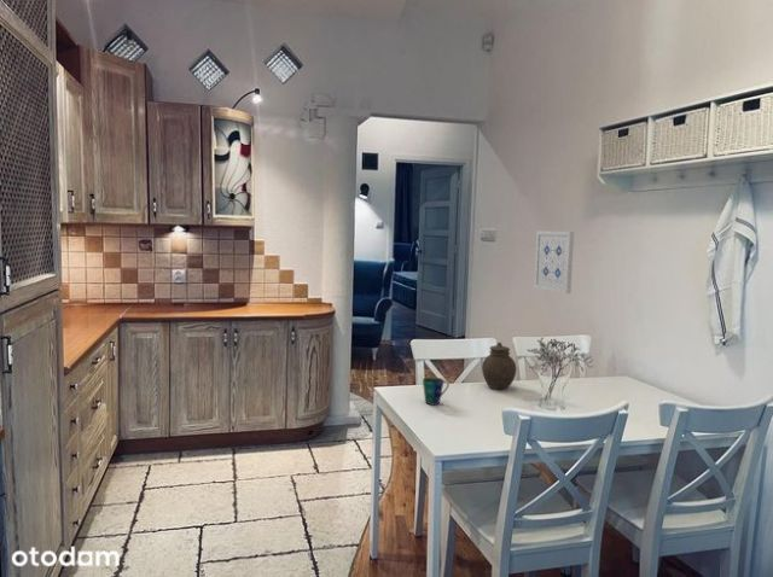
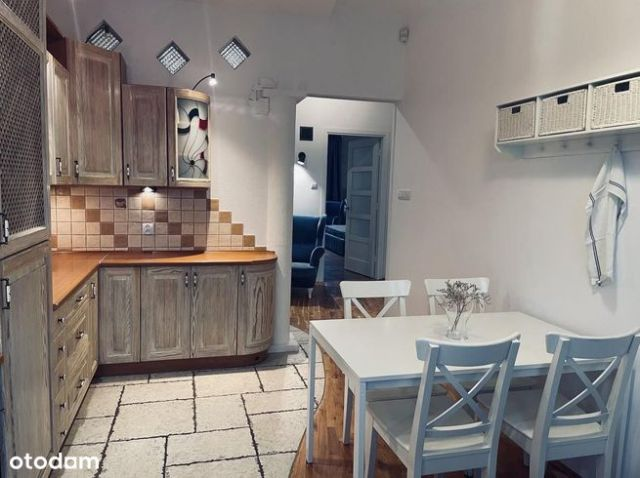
- wall art (552, 261)
- cup (435, 390)
- jar (499, 365)
